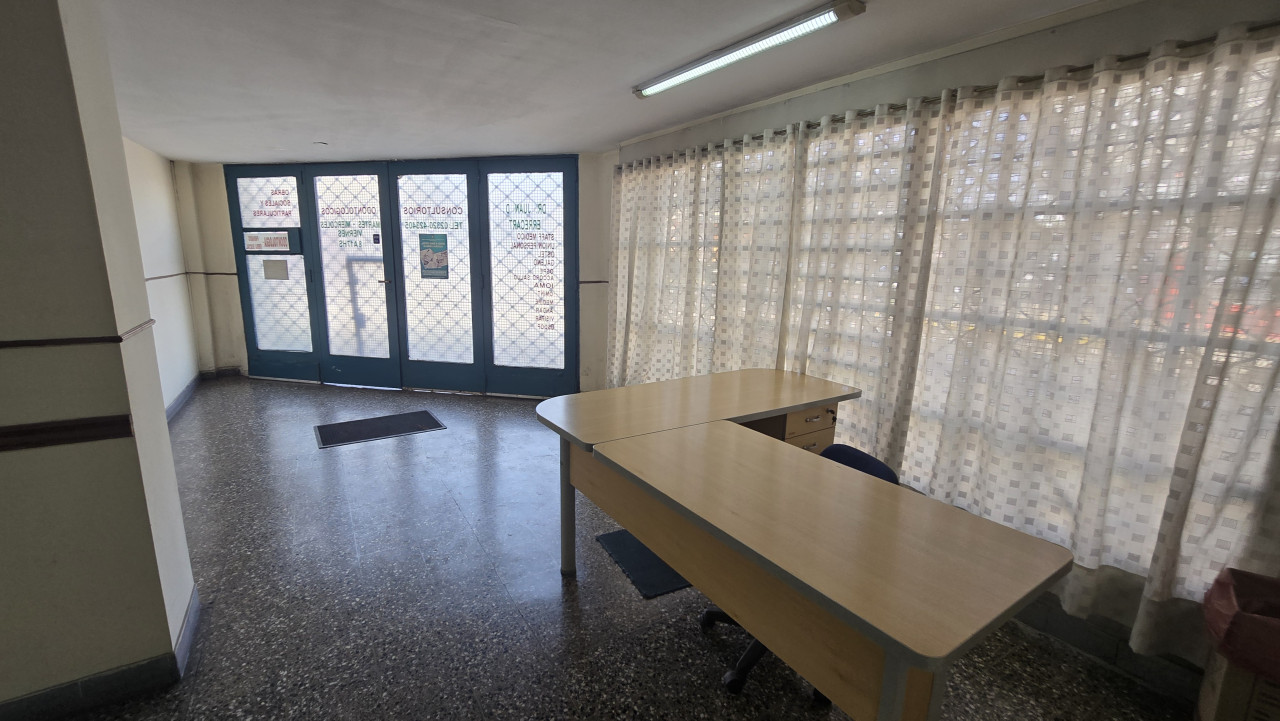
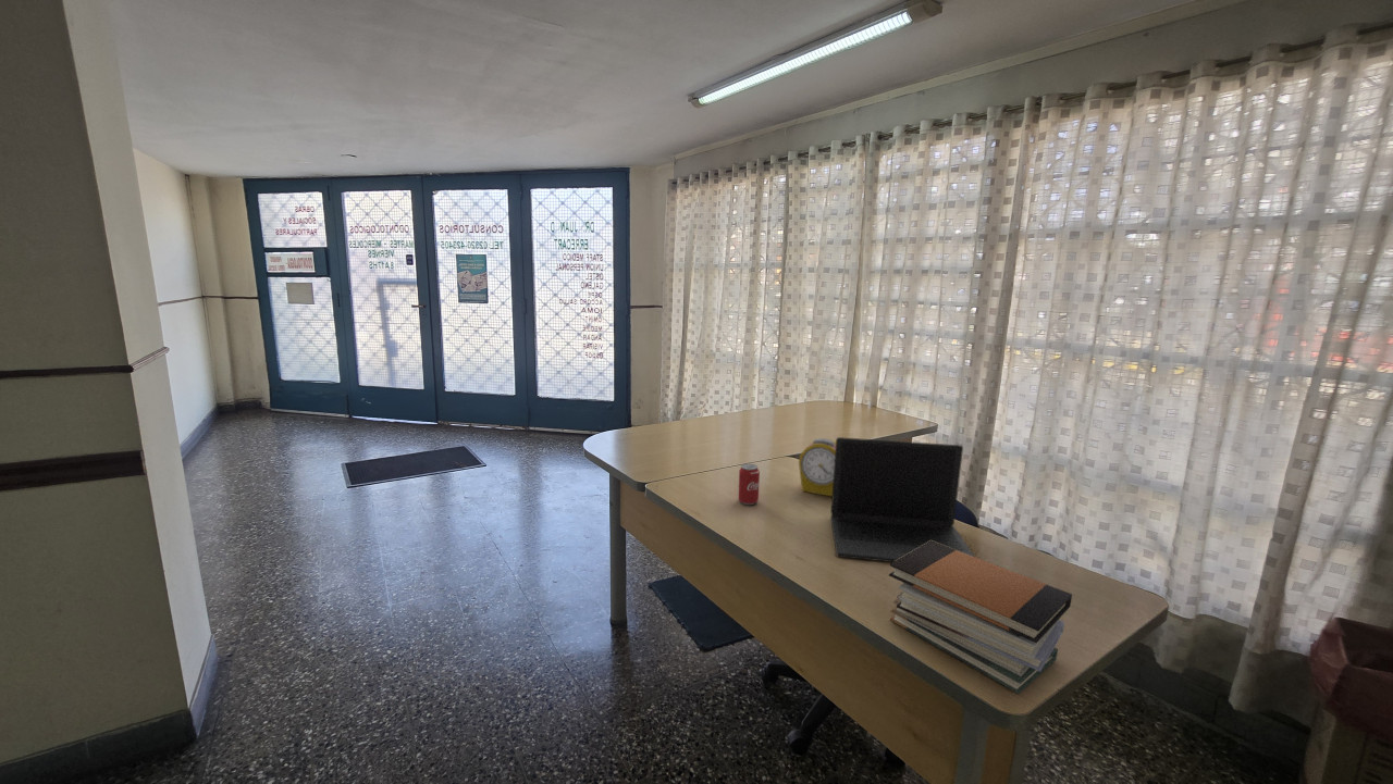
+ alarm clock (823, 464)
+ laptop (902, 498)
+ book stack (974, 610)
+ beverage can (749, 484)
